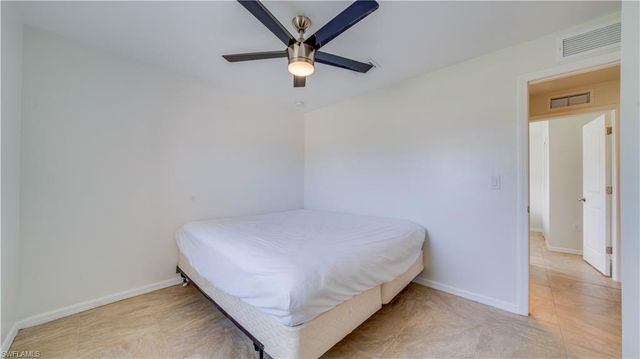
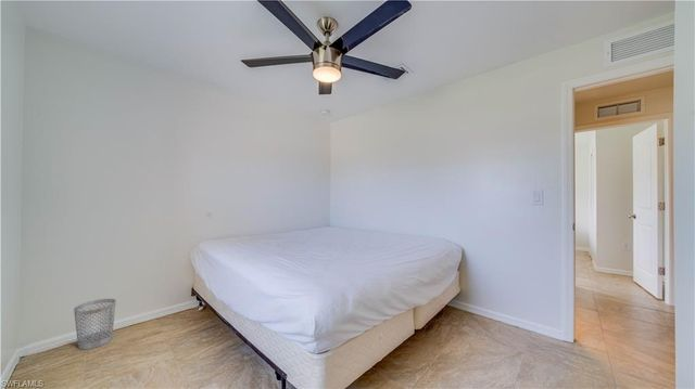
+ wastebasket (96, 323)
